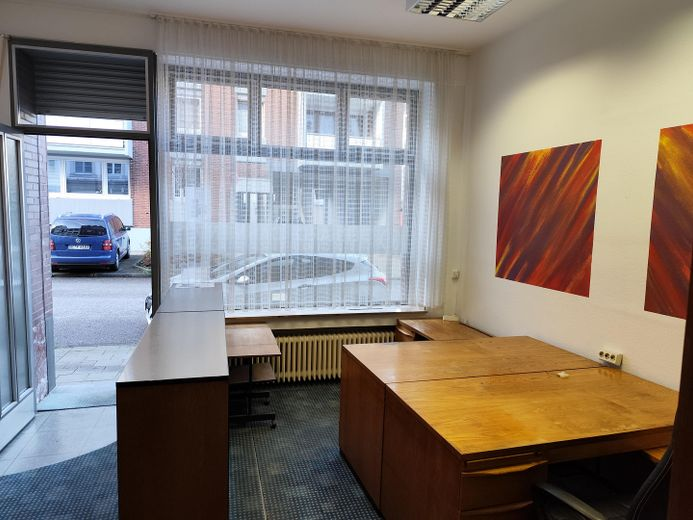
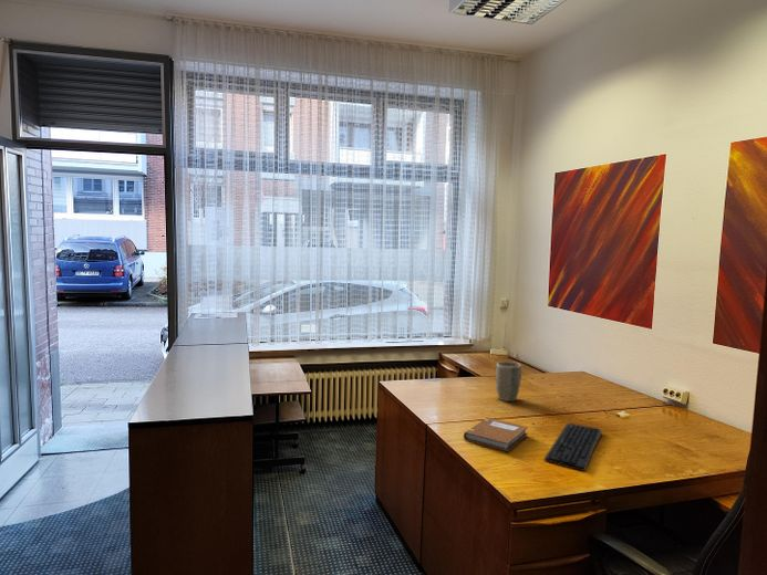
+ plant pot (508, 381)
+ keyboard (574, 443)
+ notebook (496, 432)
